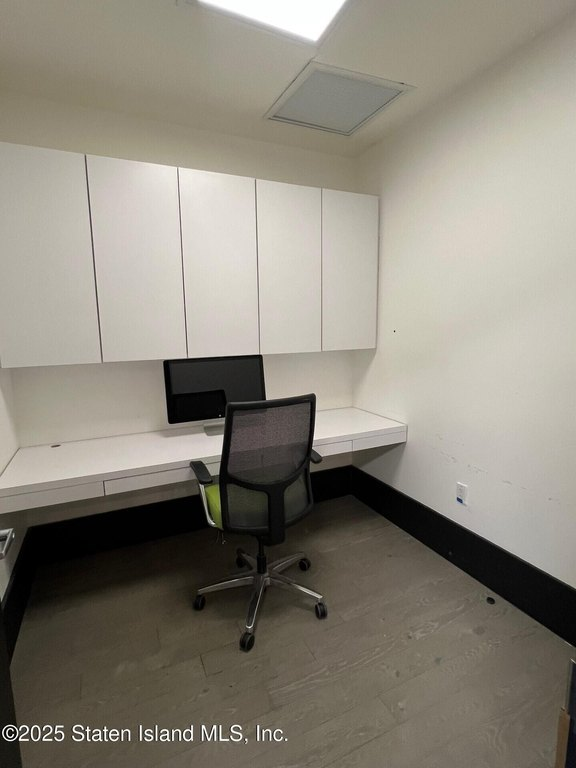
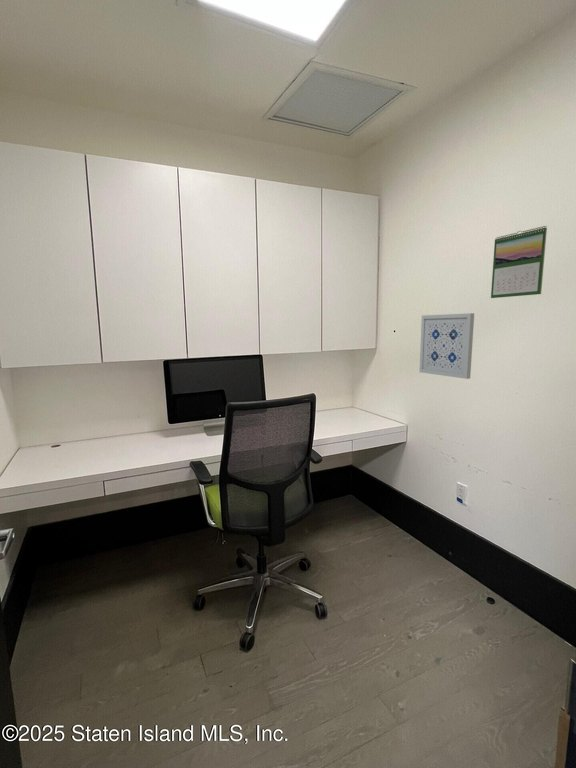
+ wall art (444, 345)
+ calendar (517, 263)
